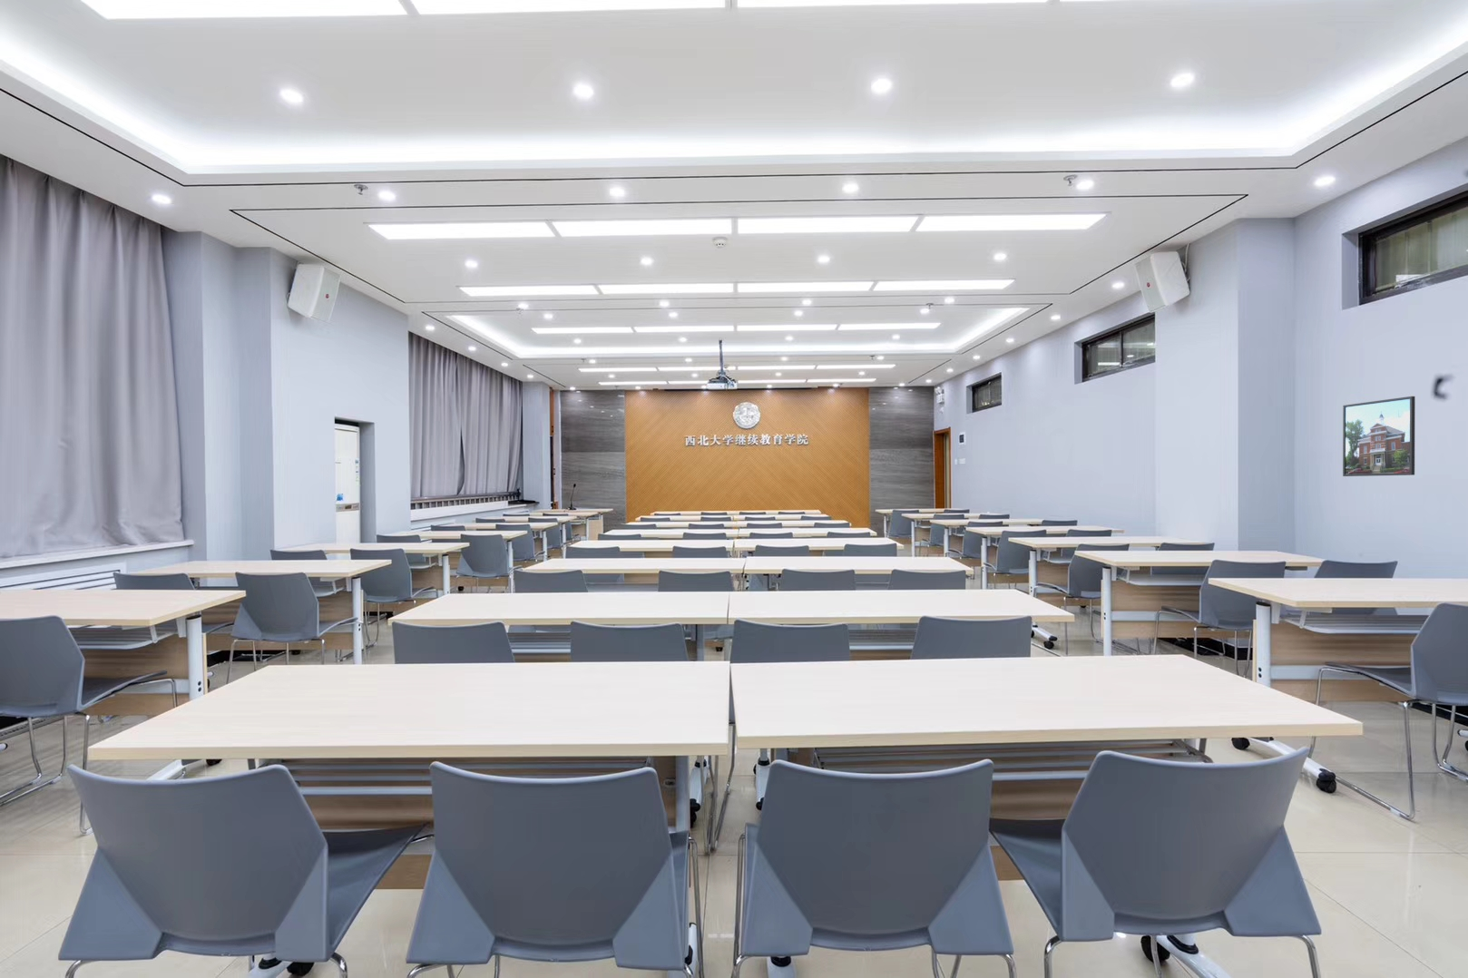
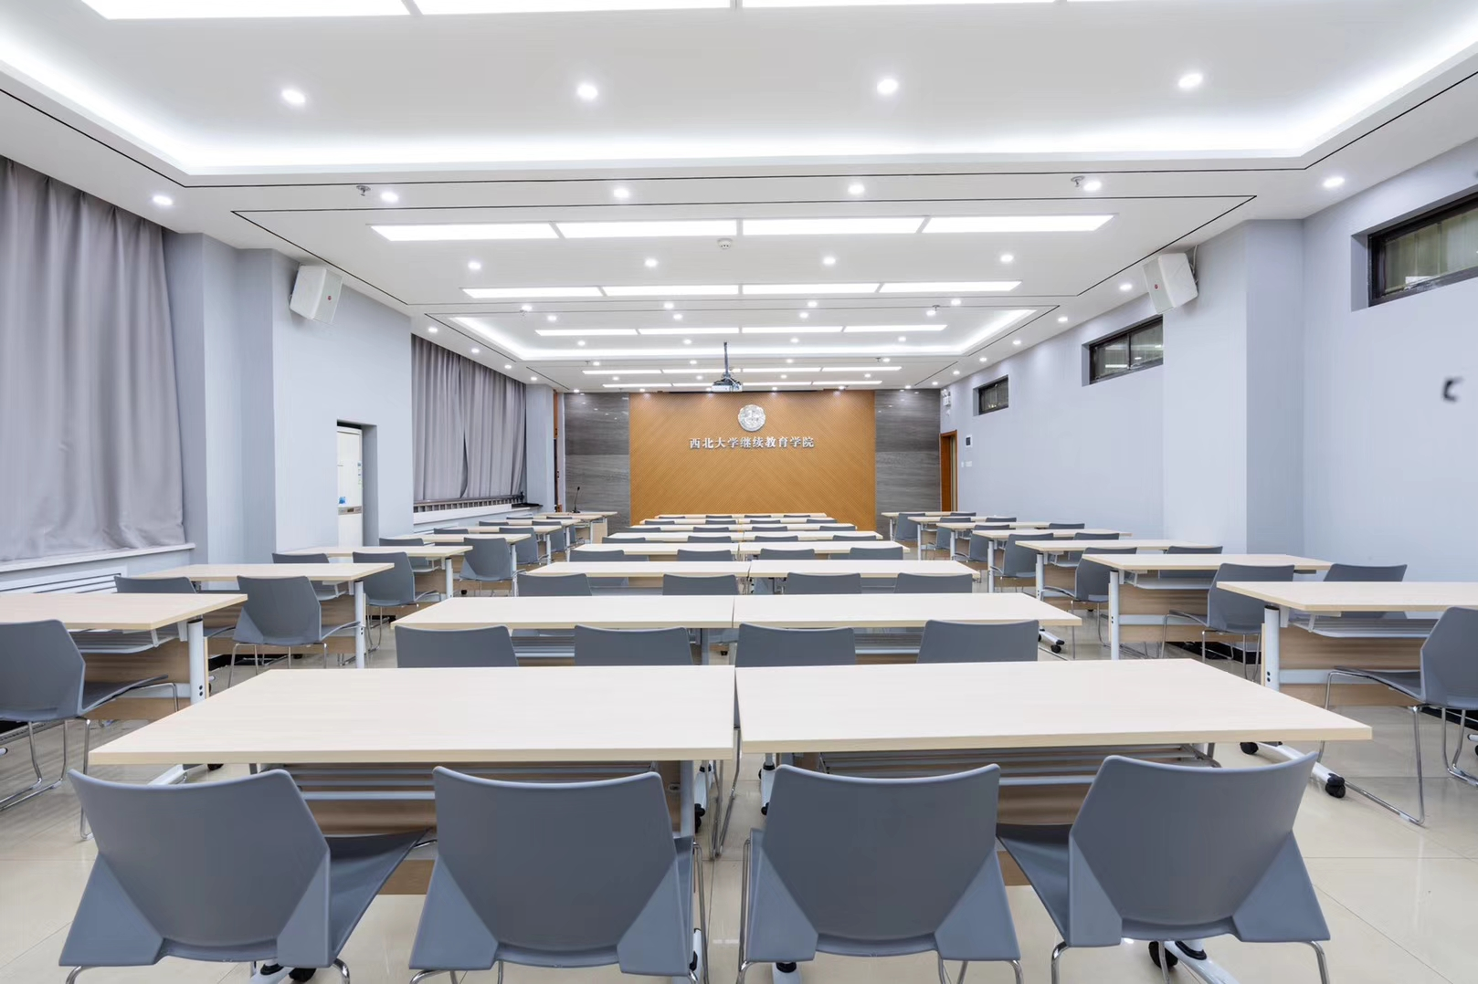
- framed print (1376, 438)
